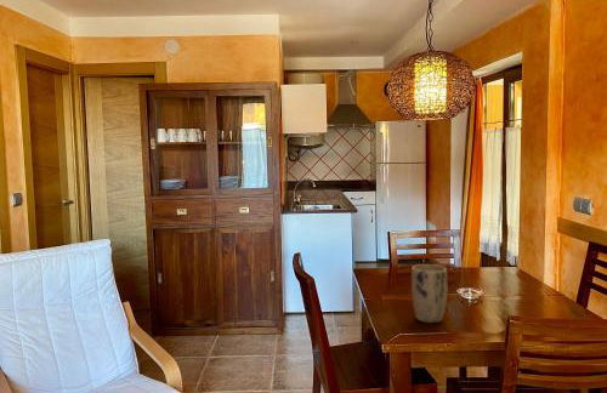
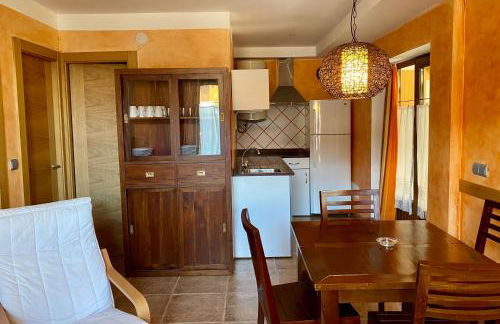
- plant pot (429, 292)
